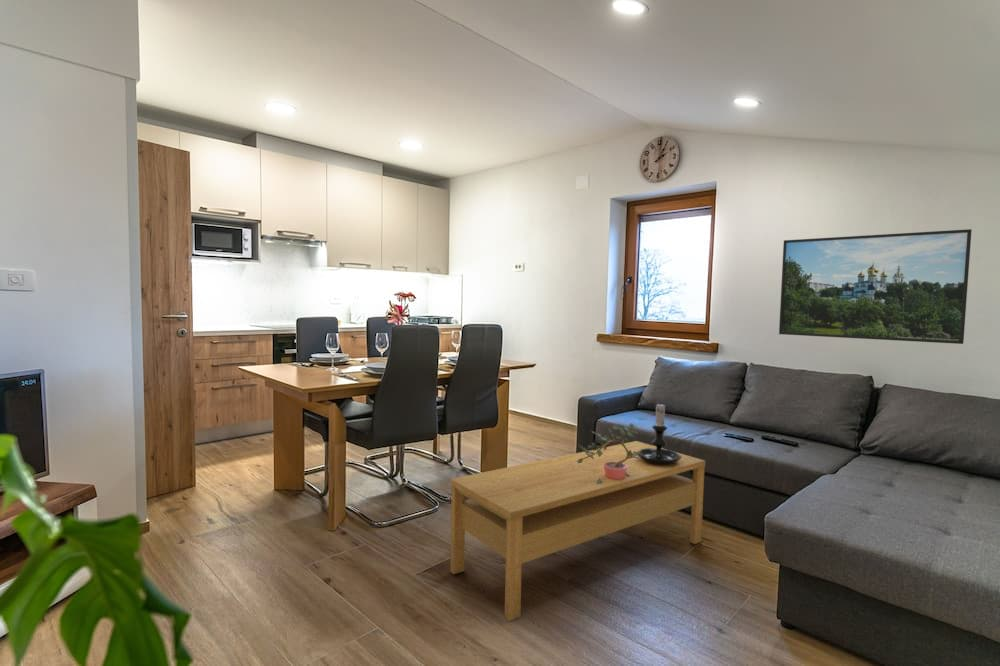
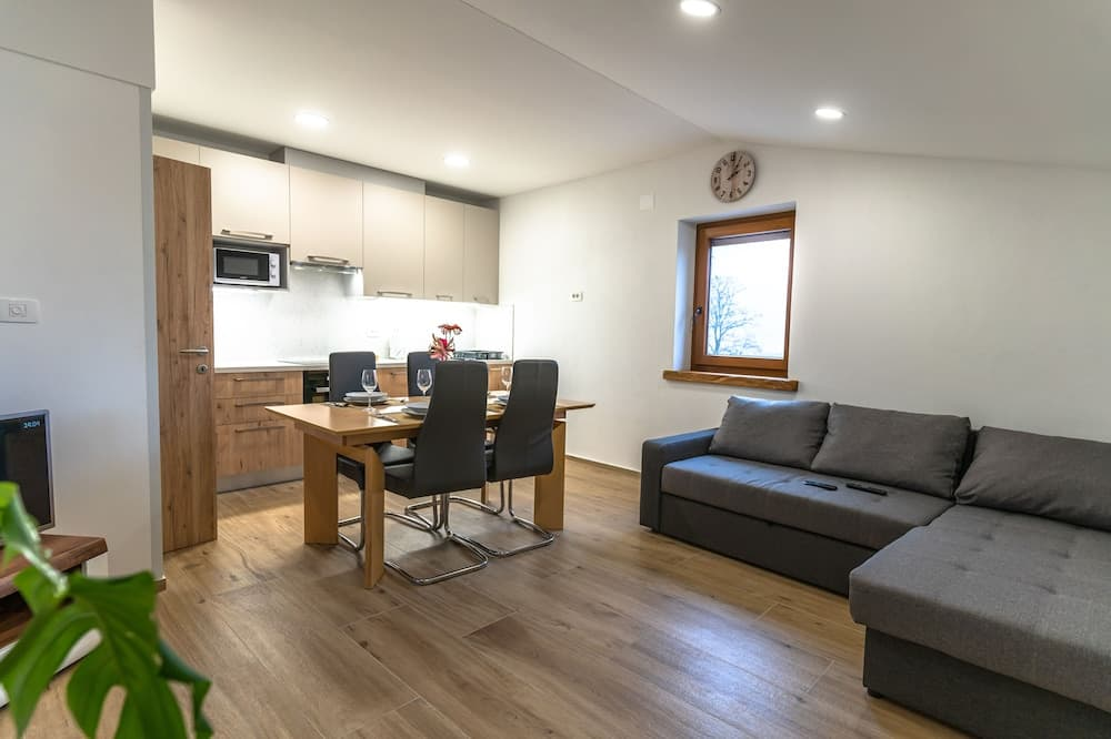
- candle holder (659, 430)
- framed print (865, 287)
- coffee table (585, 512)
- potted plant (606, 448)
